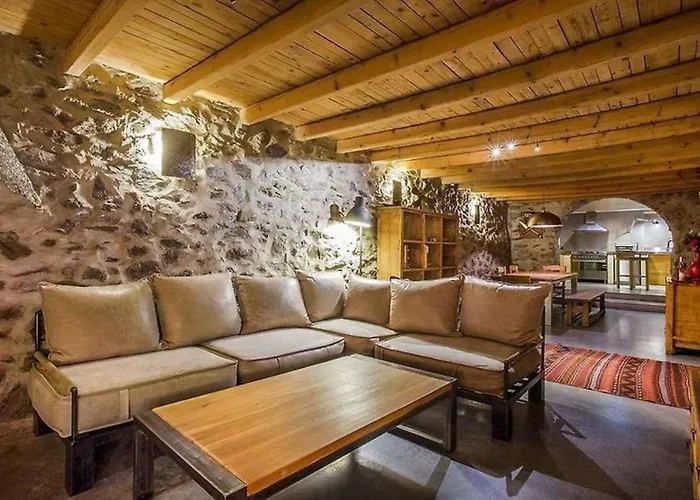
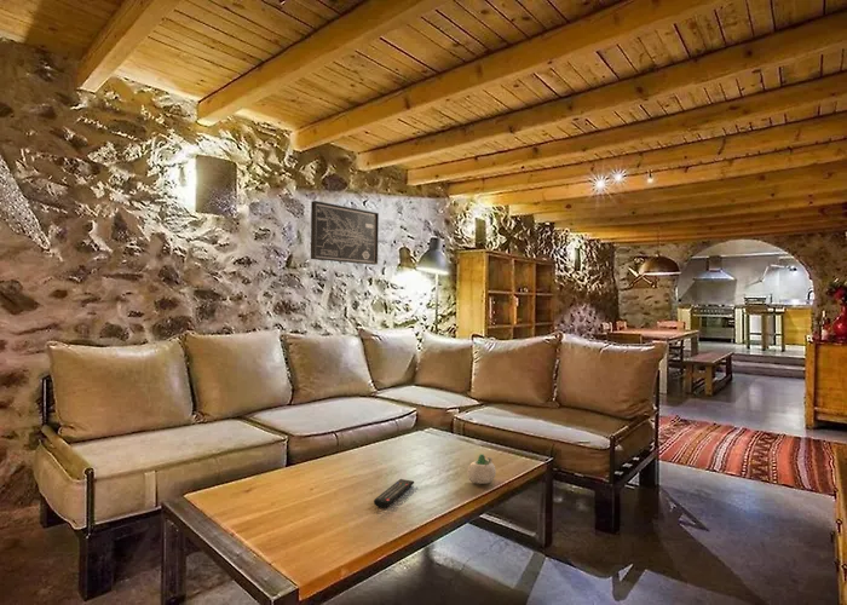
+ remote control (394, 491)
+ succulent planter (482, 467)
+ wall art (346, 235)
